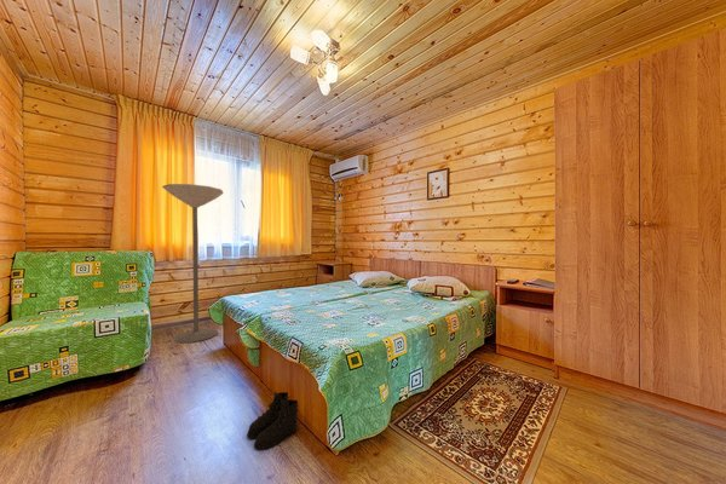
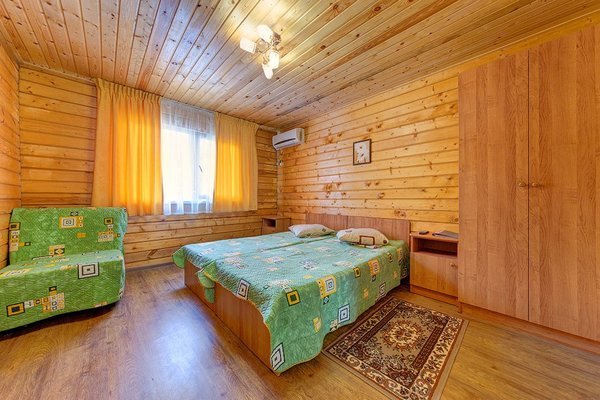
- floor lamp (195, 261)
- boots (272, 415)
